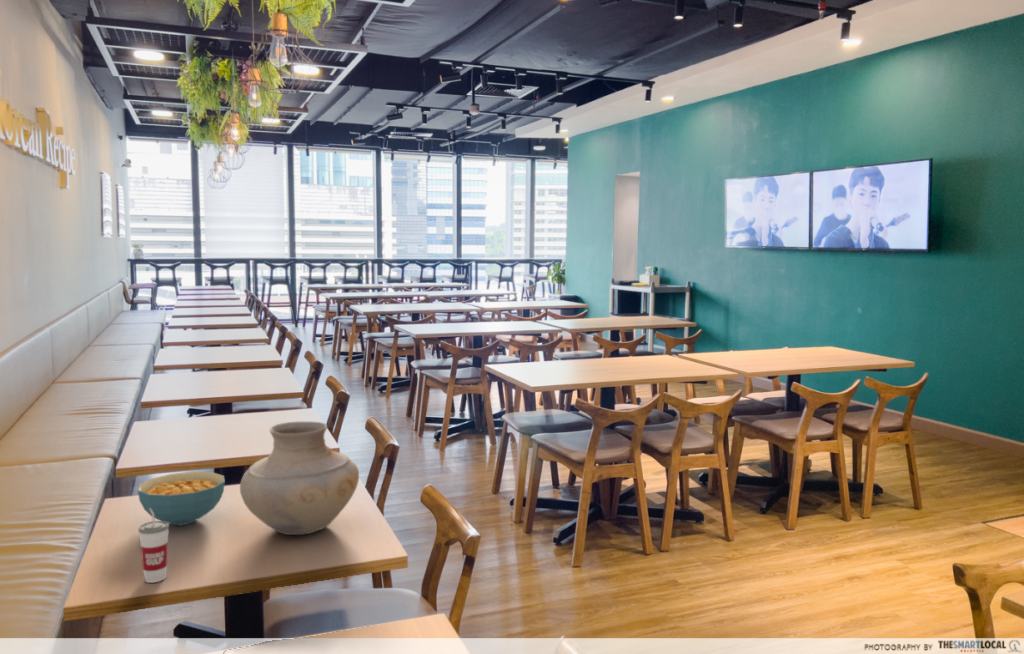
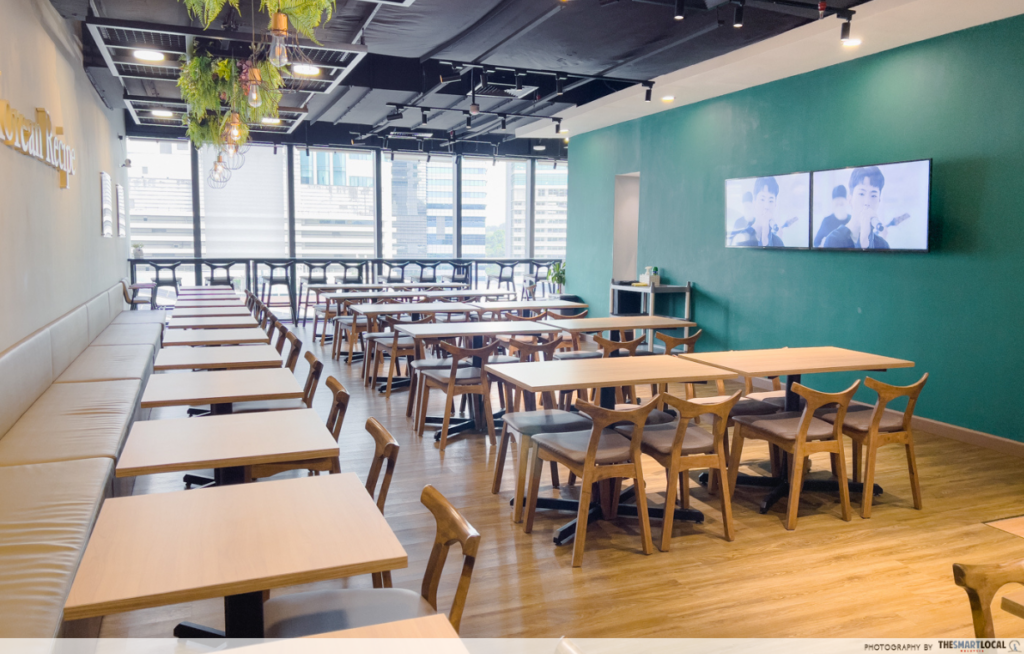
- cereal bowl (182, 502)
- cup (154, 542)
- vase (300, 477)
